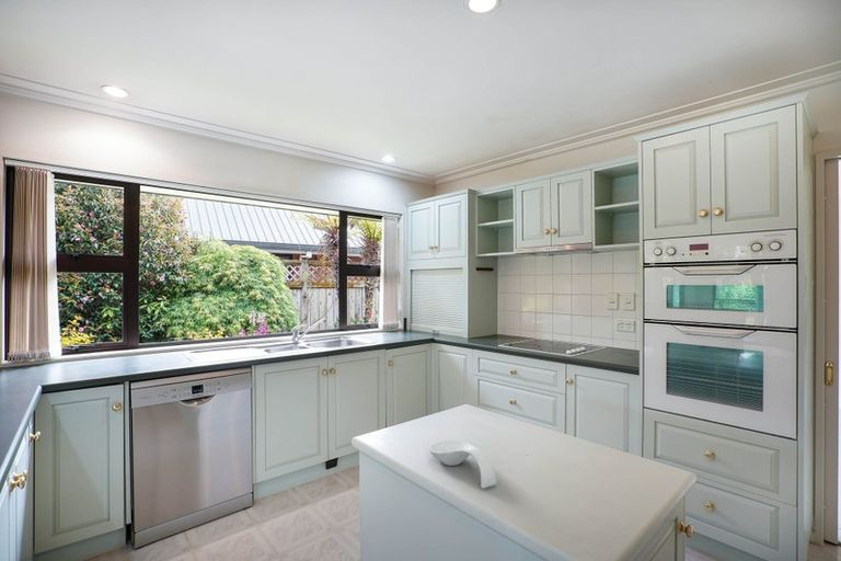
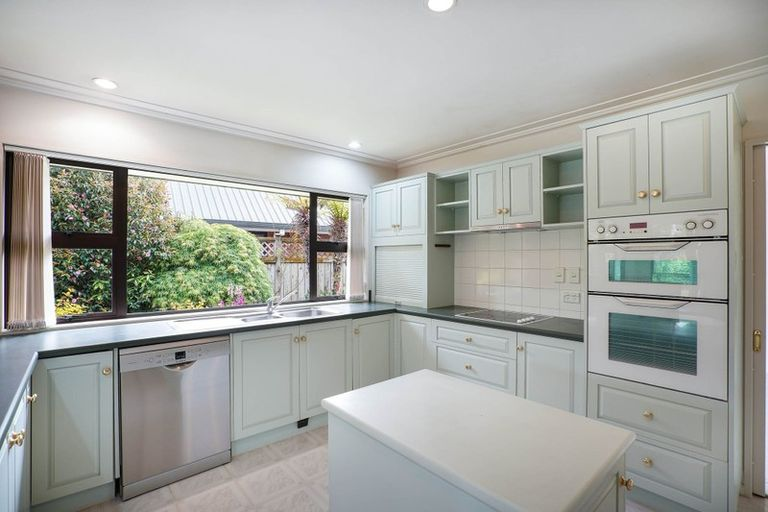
- spoon rest (462, 455)
